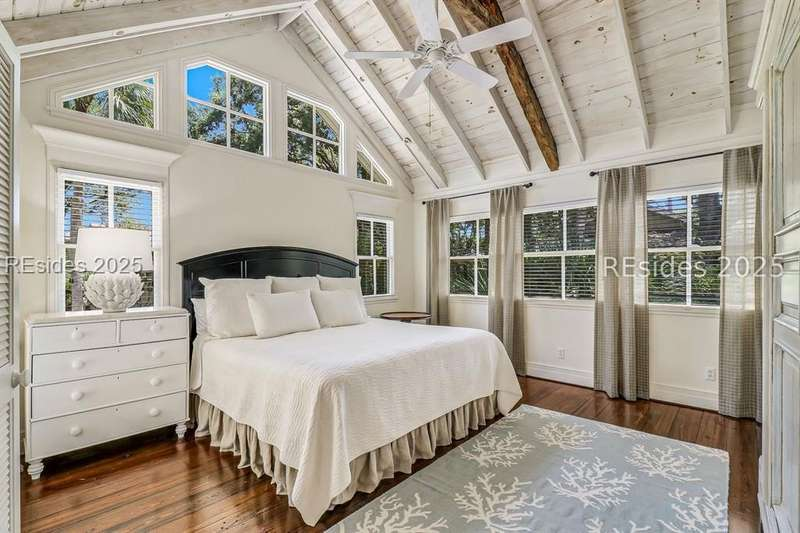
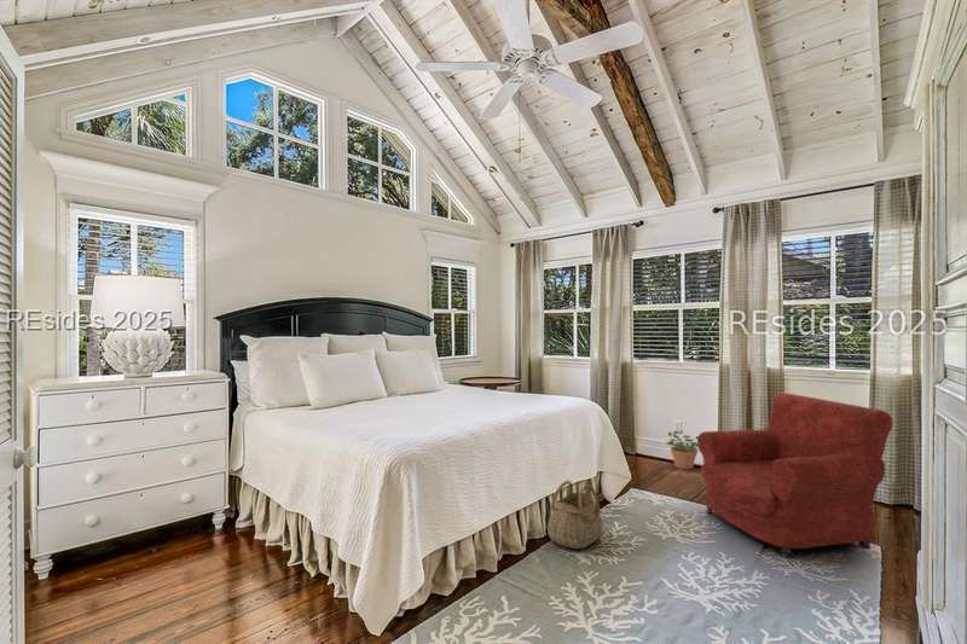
+ potted plant (687, 449)
+ armchair (782, 465)
+ basket (574, 511)
